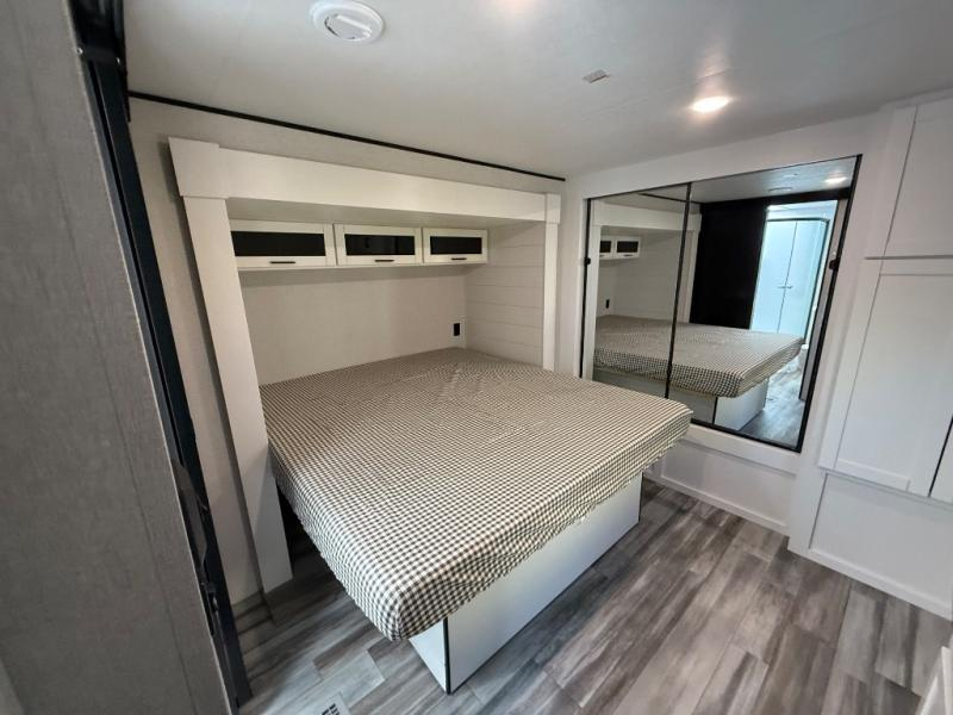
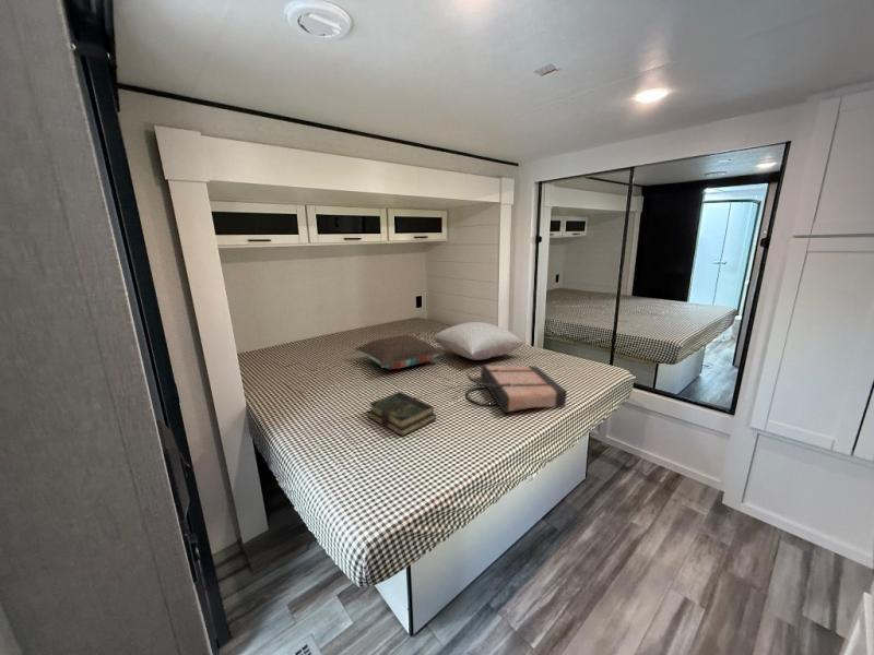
+ pillow (476, 340)
+ book (401, 410)
+ pillow (399, 350)
+ shopping bag (509, 383)
